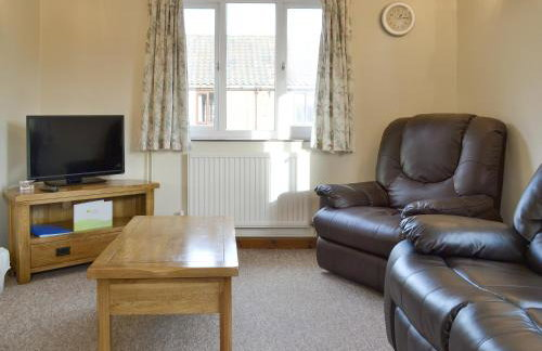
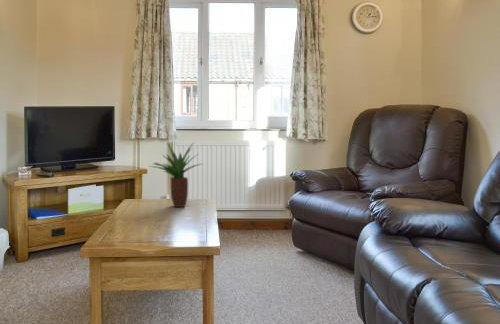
+ potted plant (175, 173)
